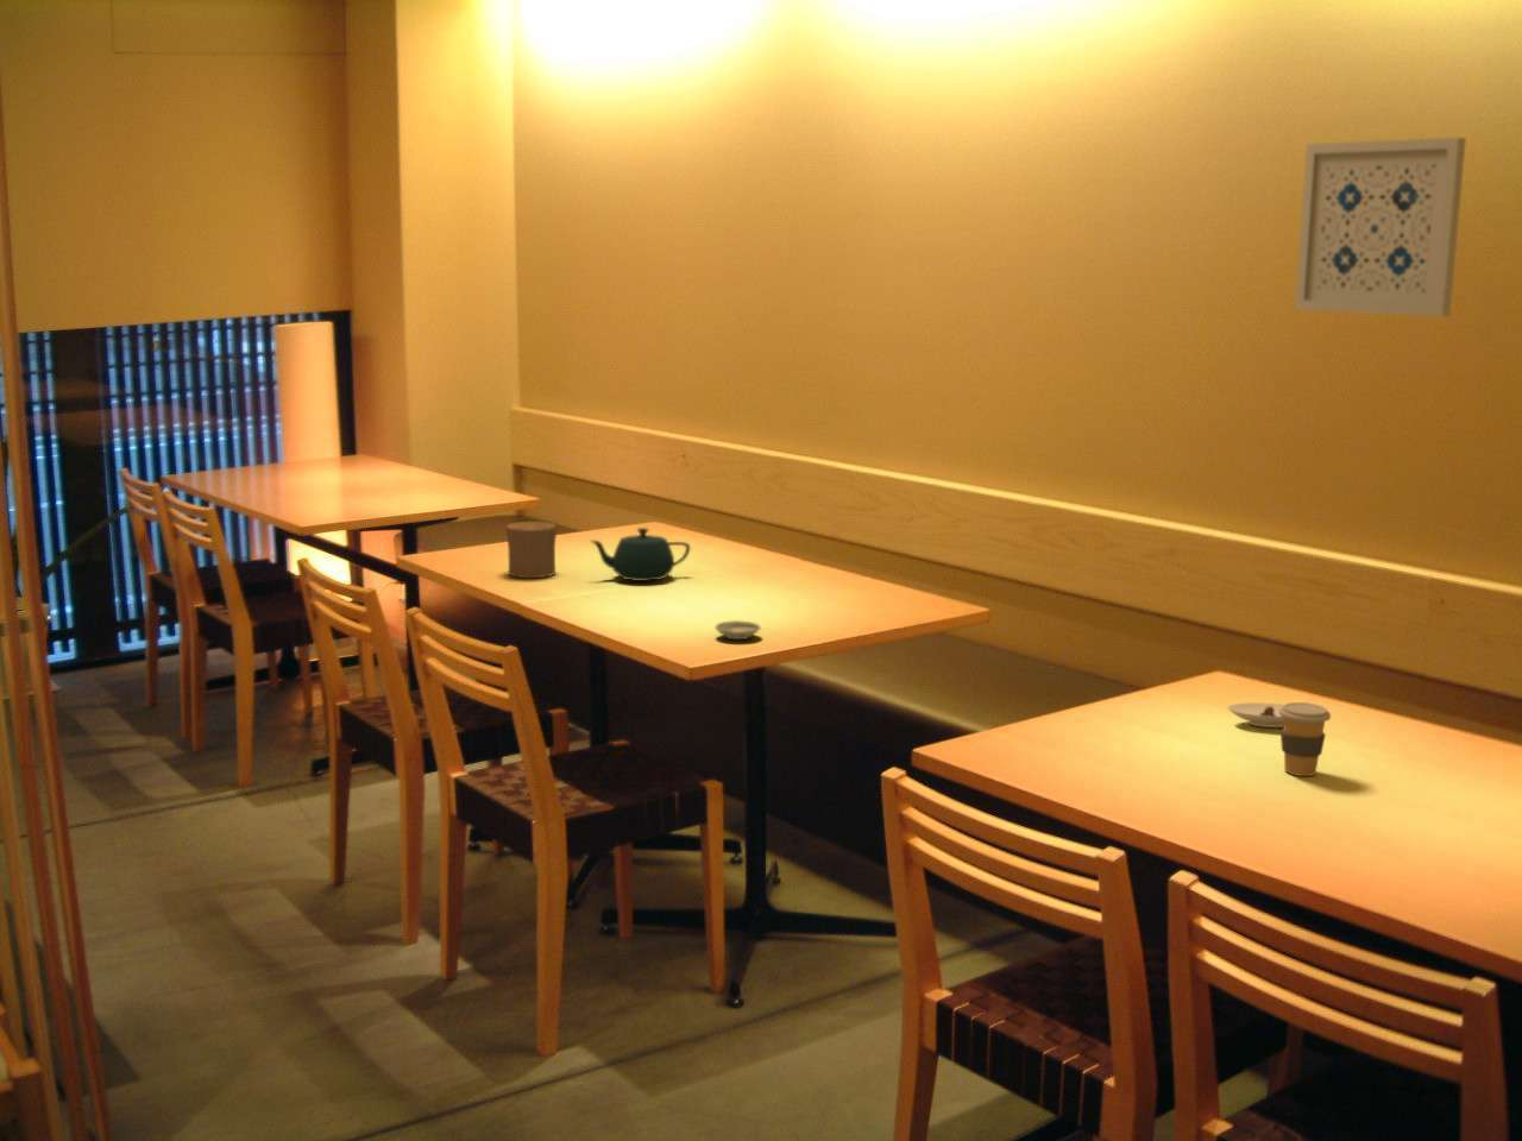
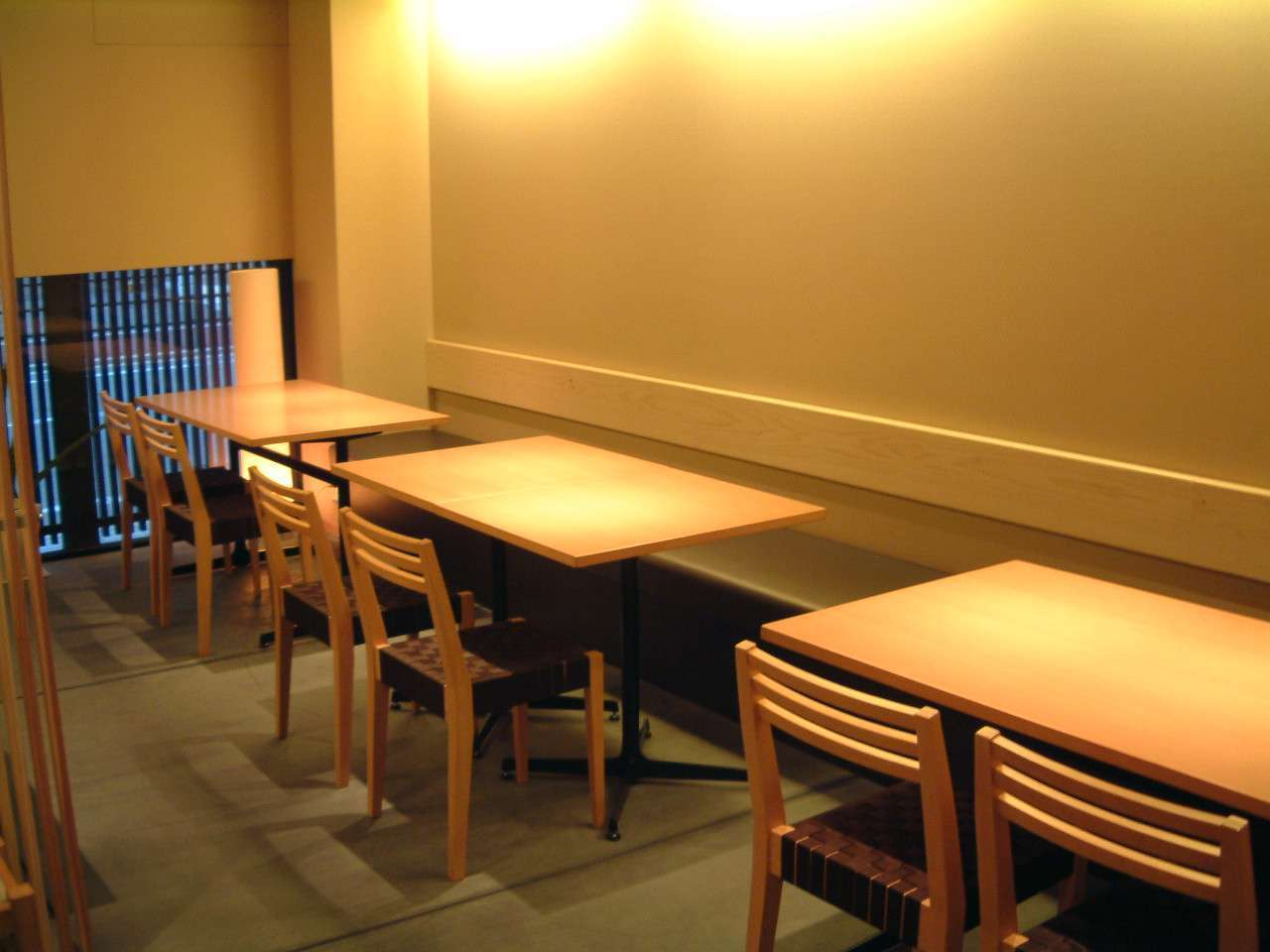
- wall art (1376, 227)
- teapot (640, 553)
- saucer (737, 632)
- coffee cup (1301, 739)
- saucer (1269, 714)
- cup (532, 549)
